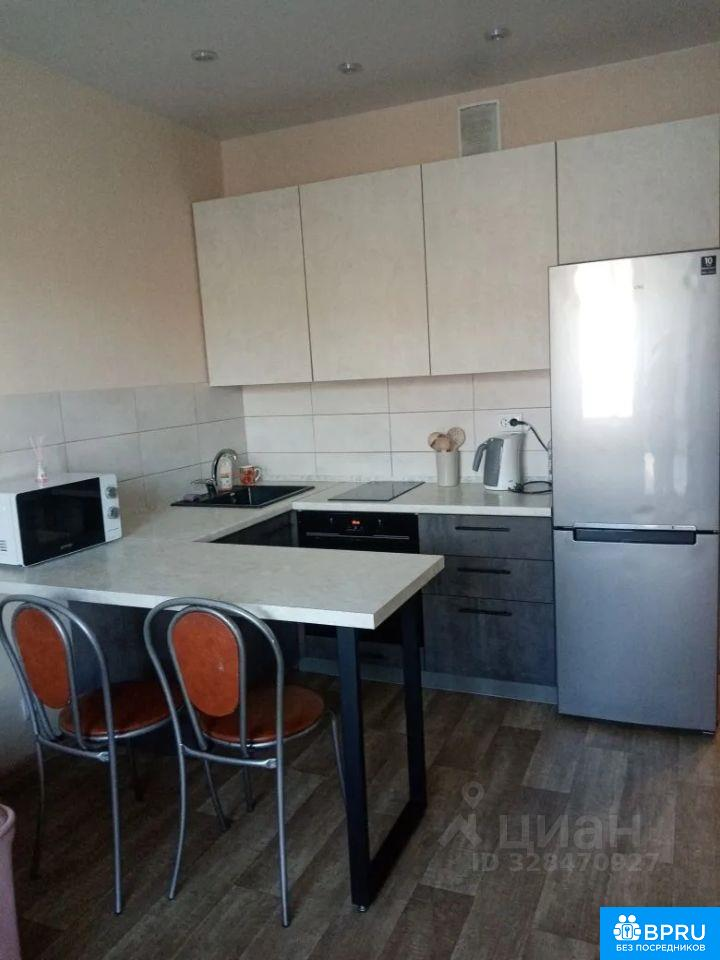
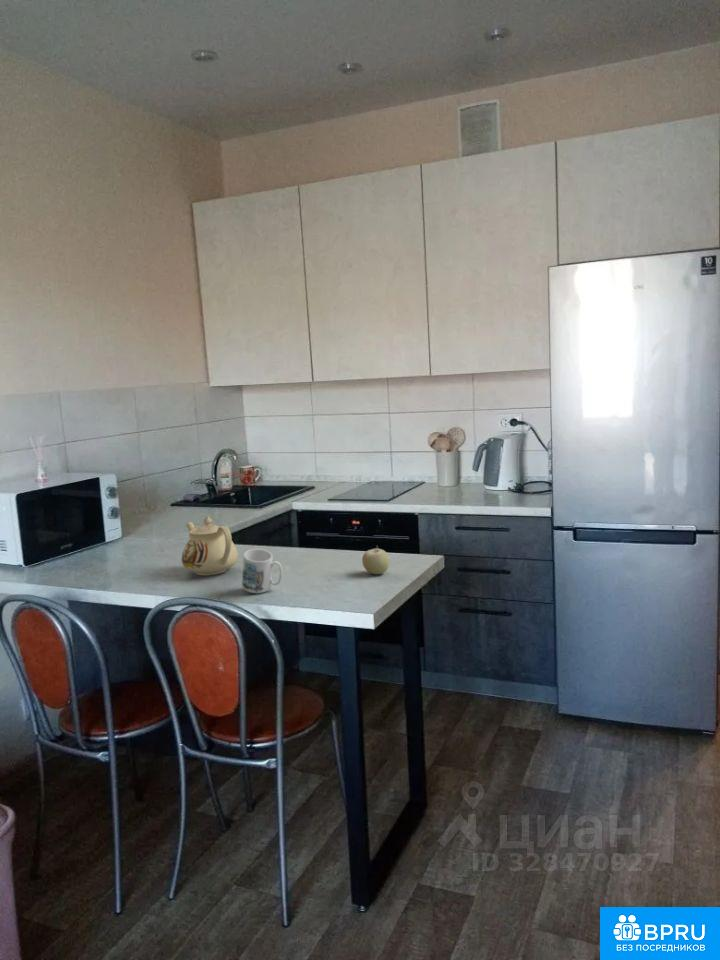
+ fruit (375, 559)
+ mug (261, 570)
+ teapot (208, 544)
